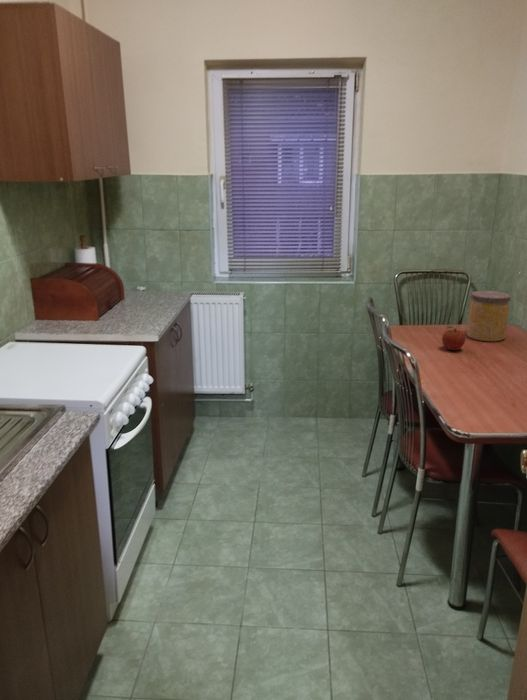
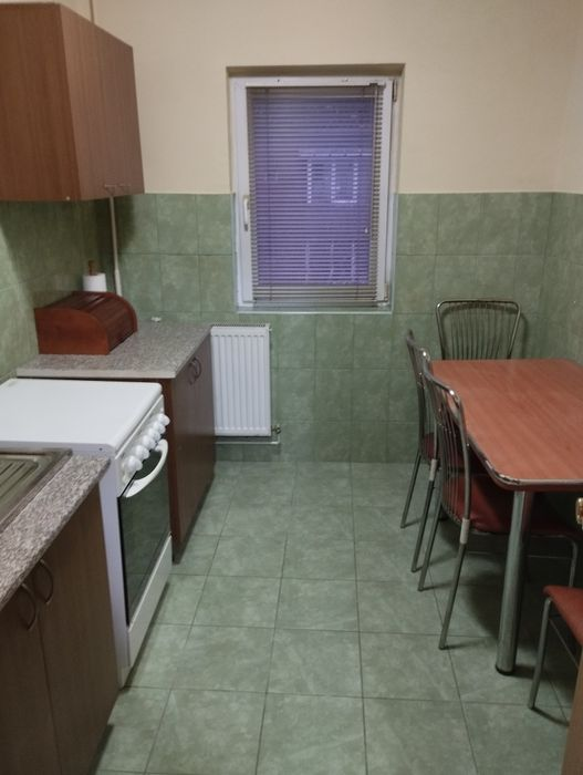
- fruit (453, 337)
- jar (488, 315)
